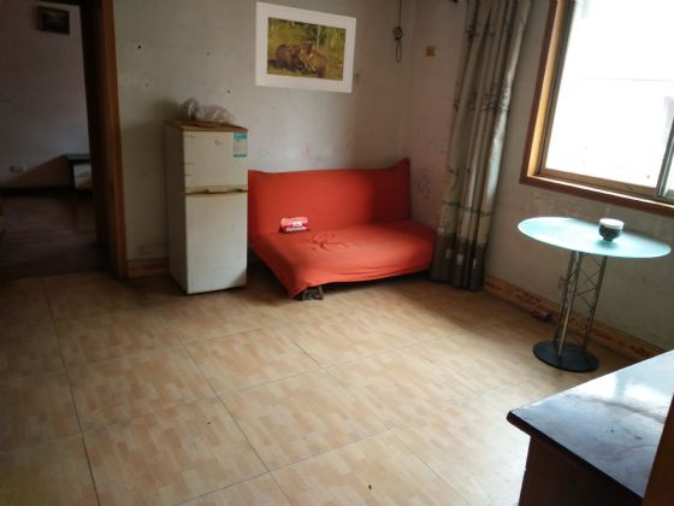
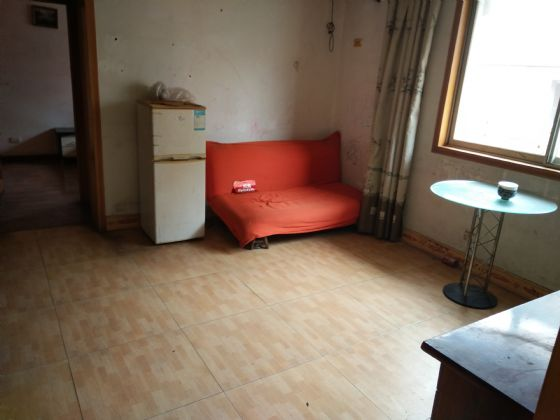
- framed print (307, 51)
